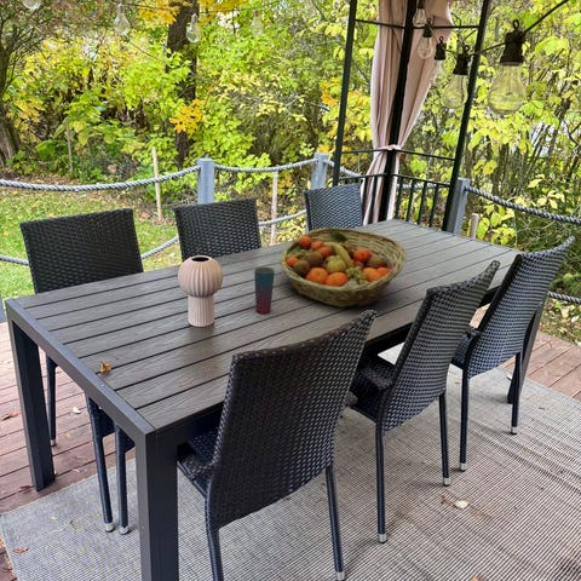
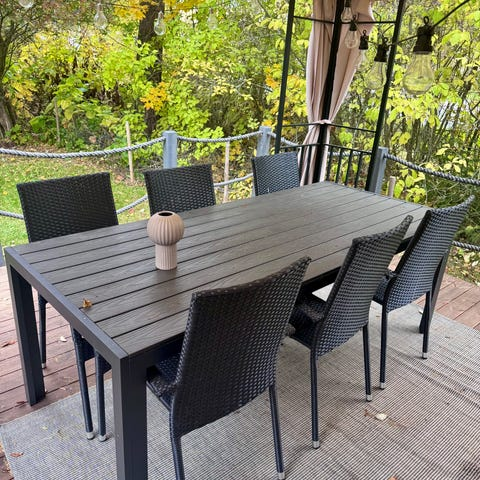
- fruit basket (340, 265)
- cup (264, 290)
